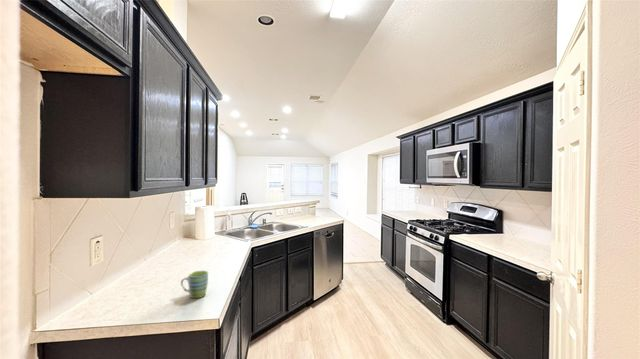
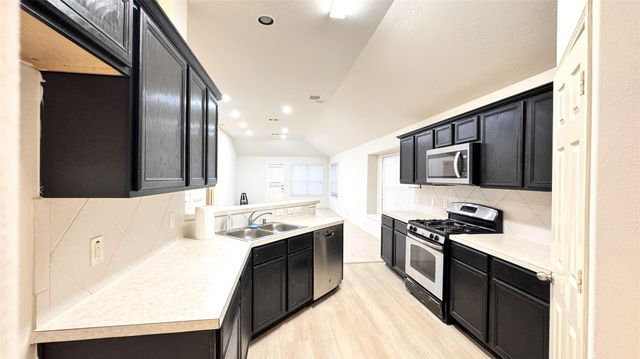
- mug (194, 284)
